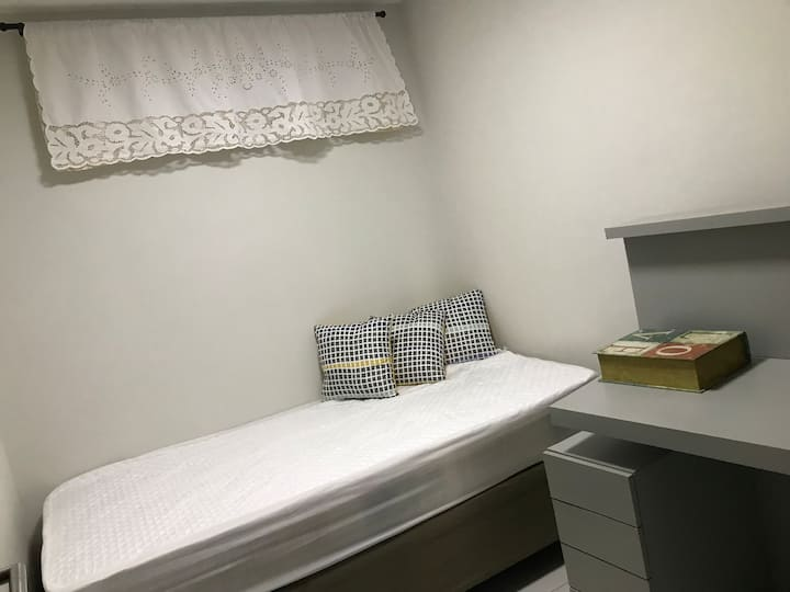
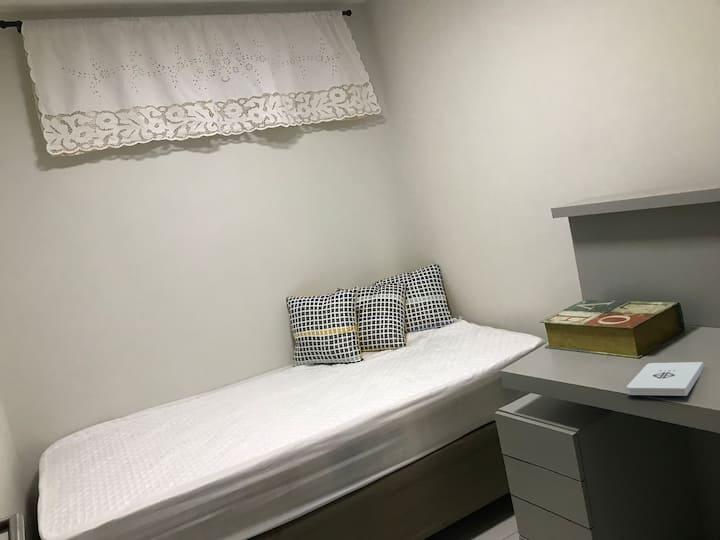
+ notepad (665, 377)
